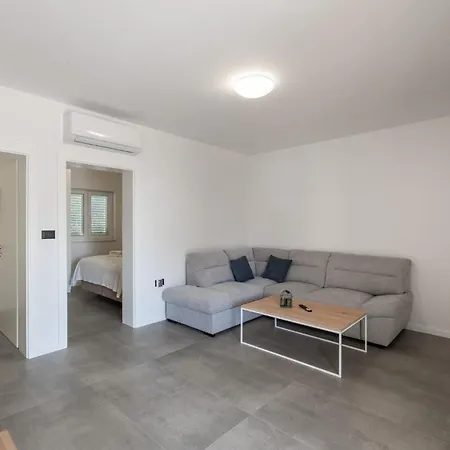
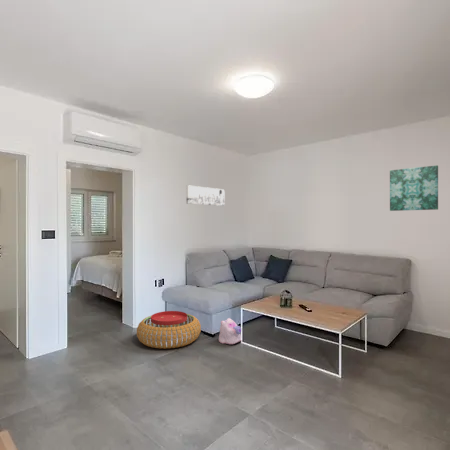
+ wall art (206, 196)
+ wall art (413, 189)
+ plush toy (230, 330)
+ pouf (169, 327)
